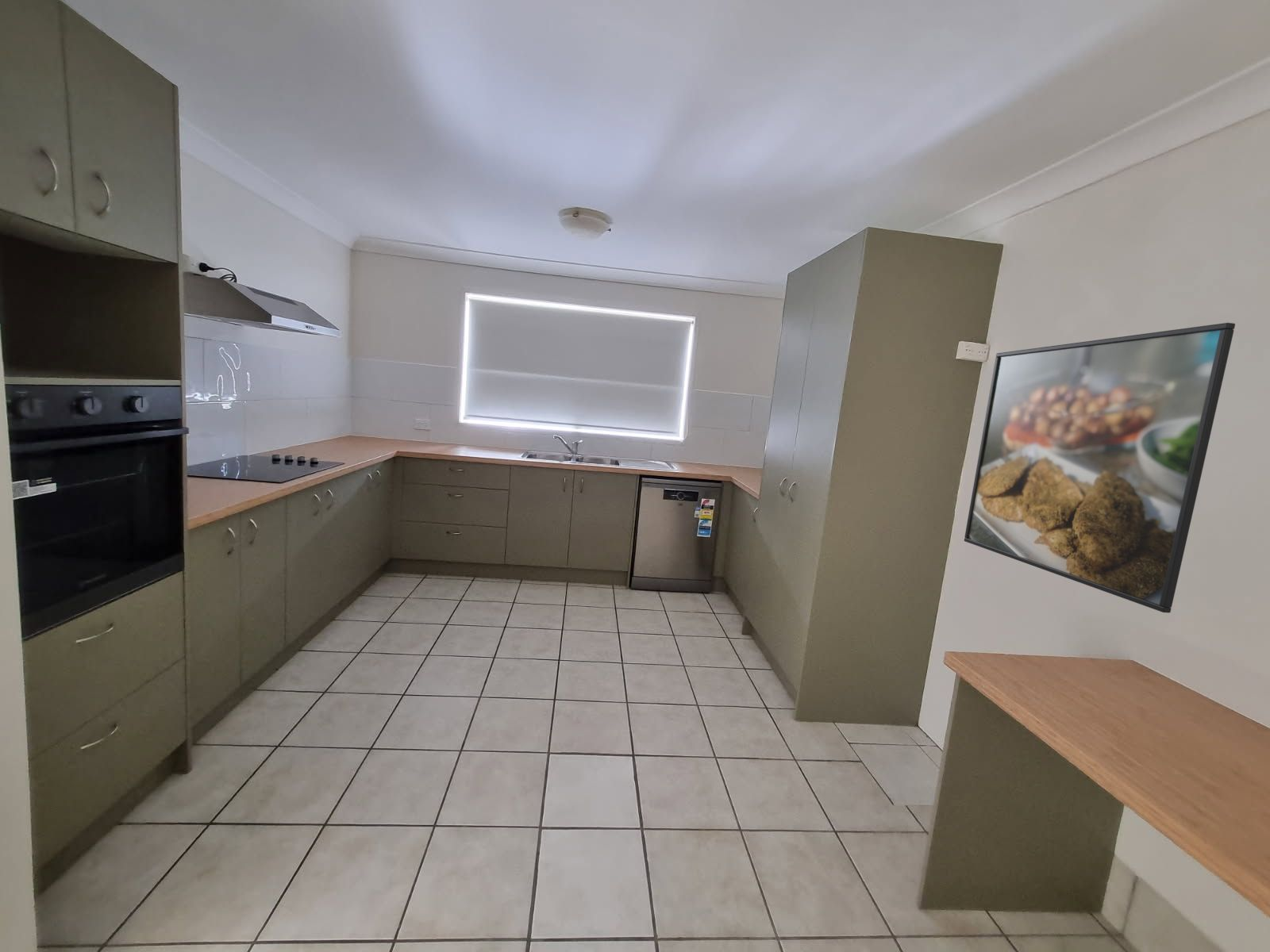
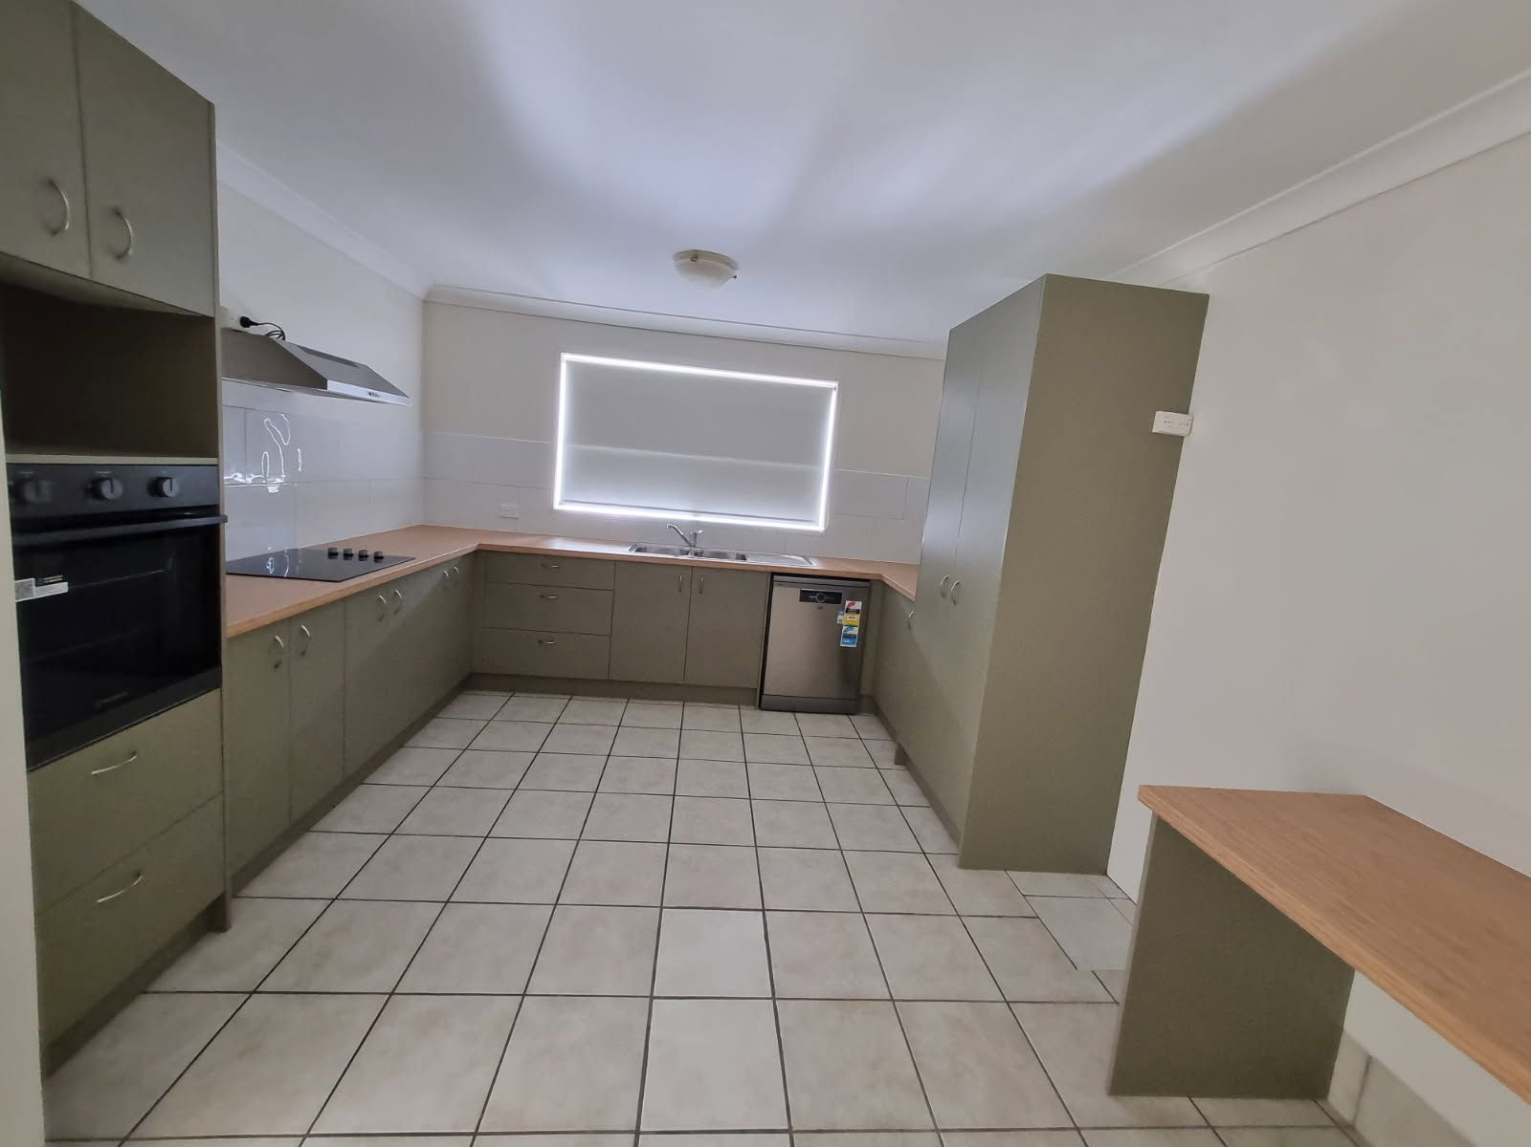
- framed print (1067, 459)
